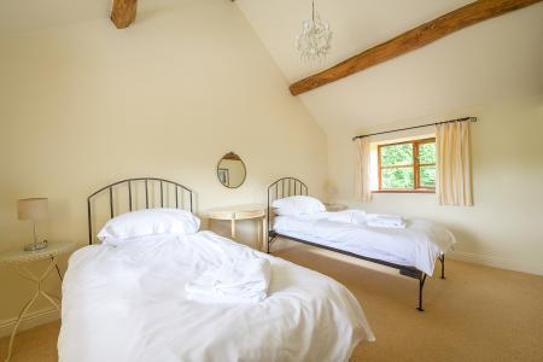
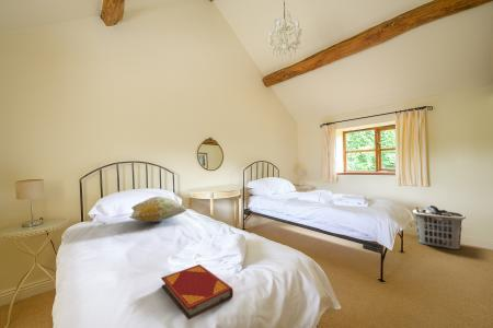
+ hardback book (195, 286)
+ clothes hamper (437, 225)
+ decorative pillow (158, 209)
